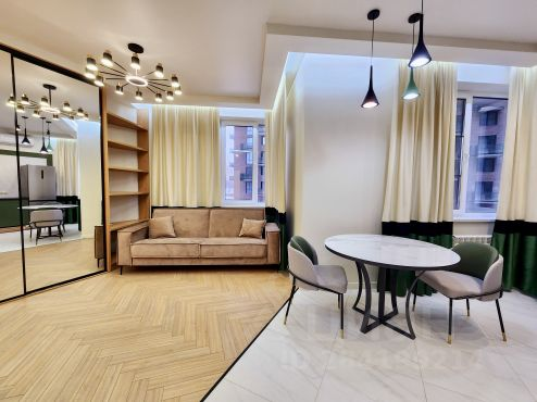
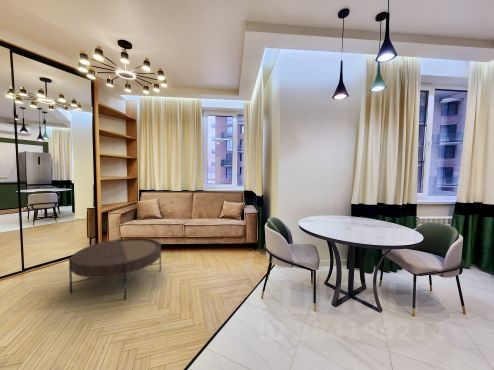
+ coffee table (120, 264)
